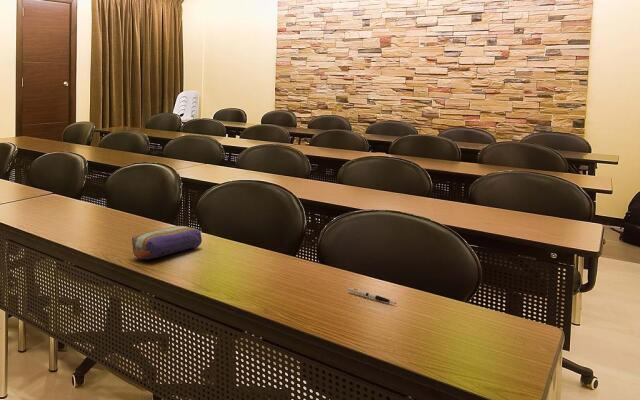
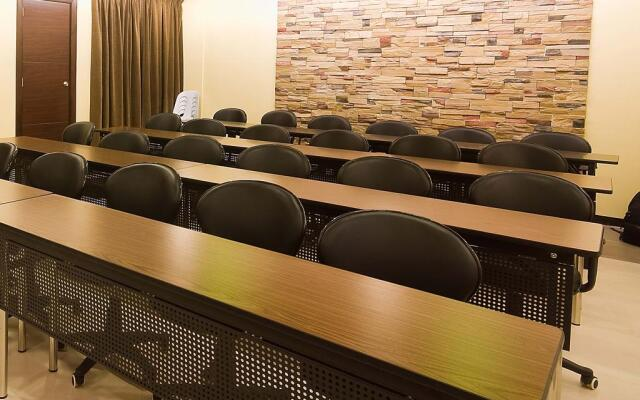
- pencil case (168, 241)
- pen (371, 295)
